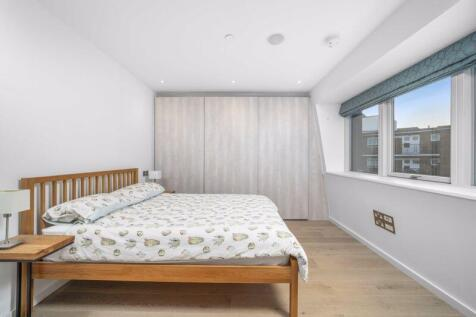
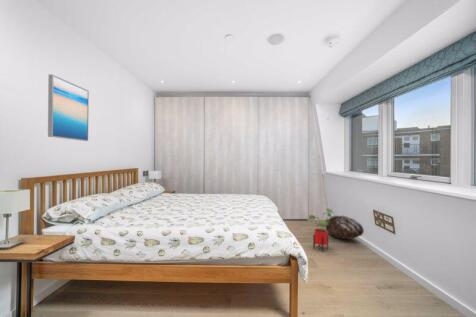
+ house plant (322, 228)
+ basket (341, 226)
+ wall art (70, 111)
